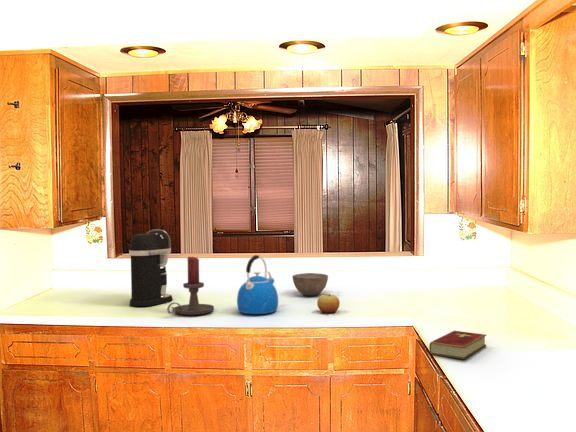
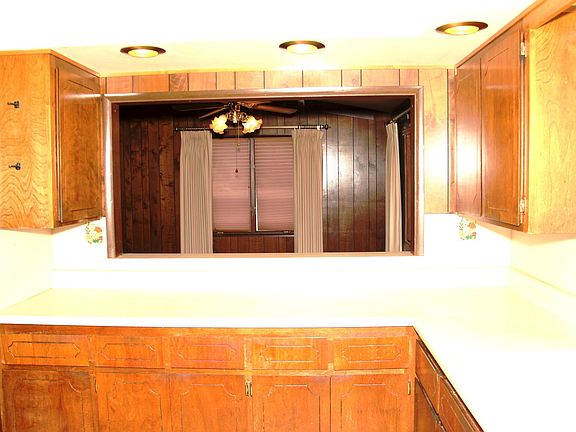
- kettle (260, 282)
- apple (328, 302)
- bowl (310, 285)
- hardcover book (458, 343)
- candle holder (188, 285)
- coffee maker (150, 266)
